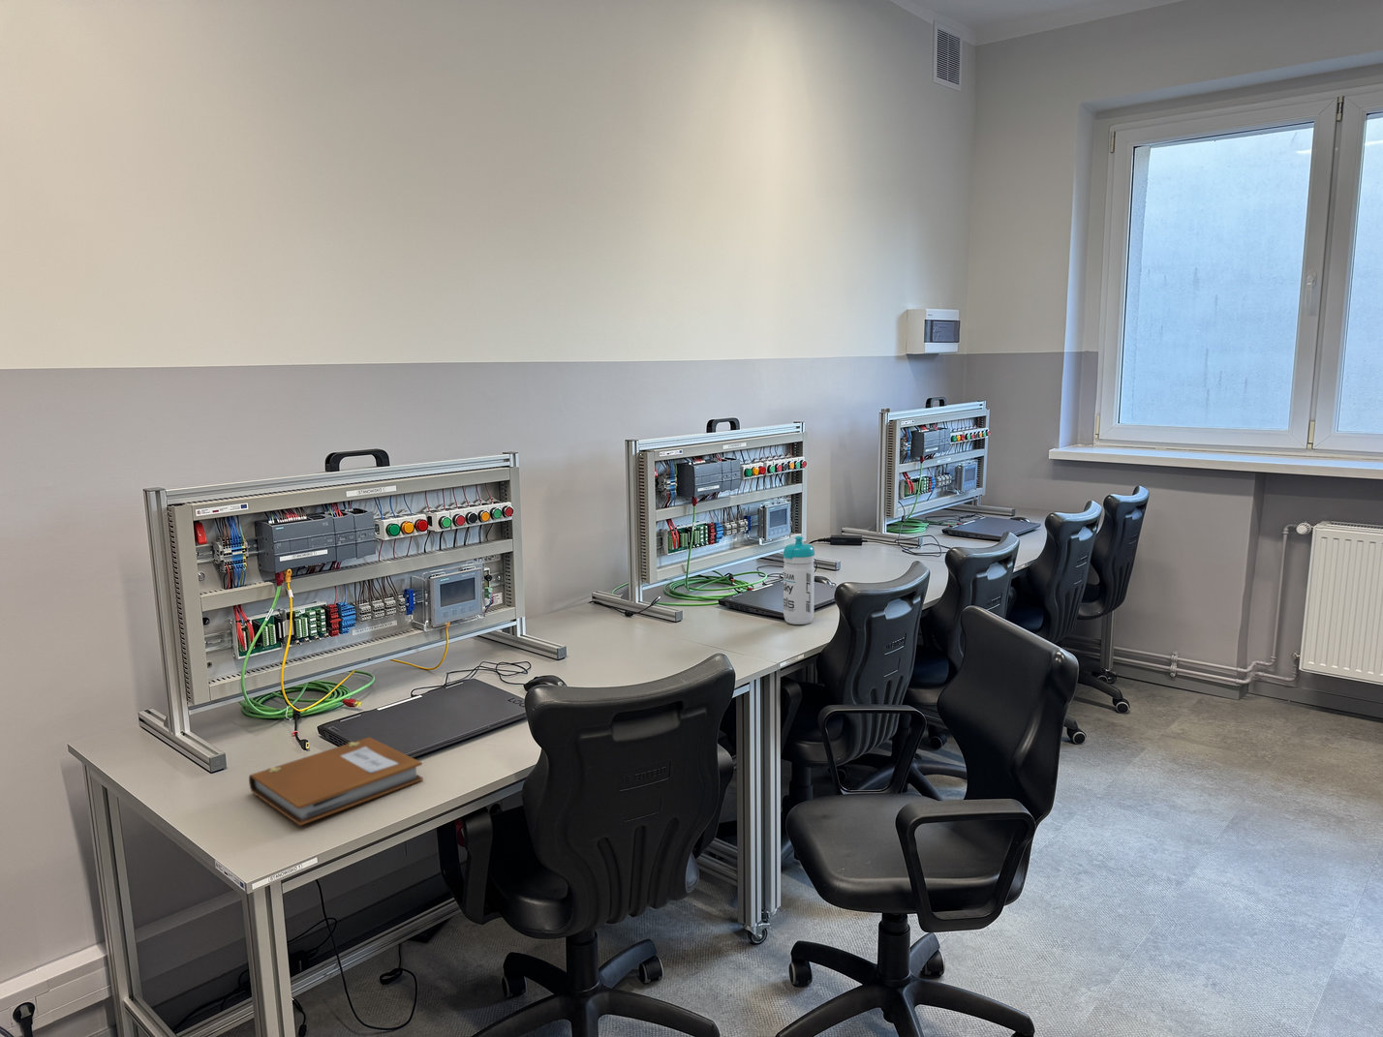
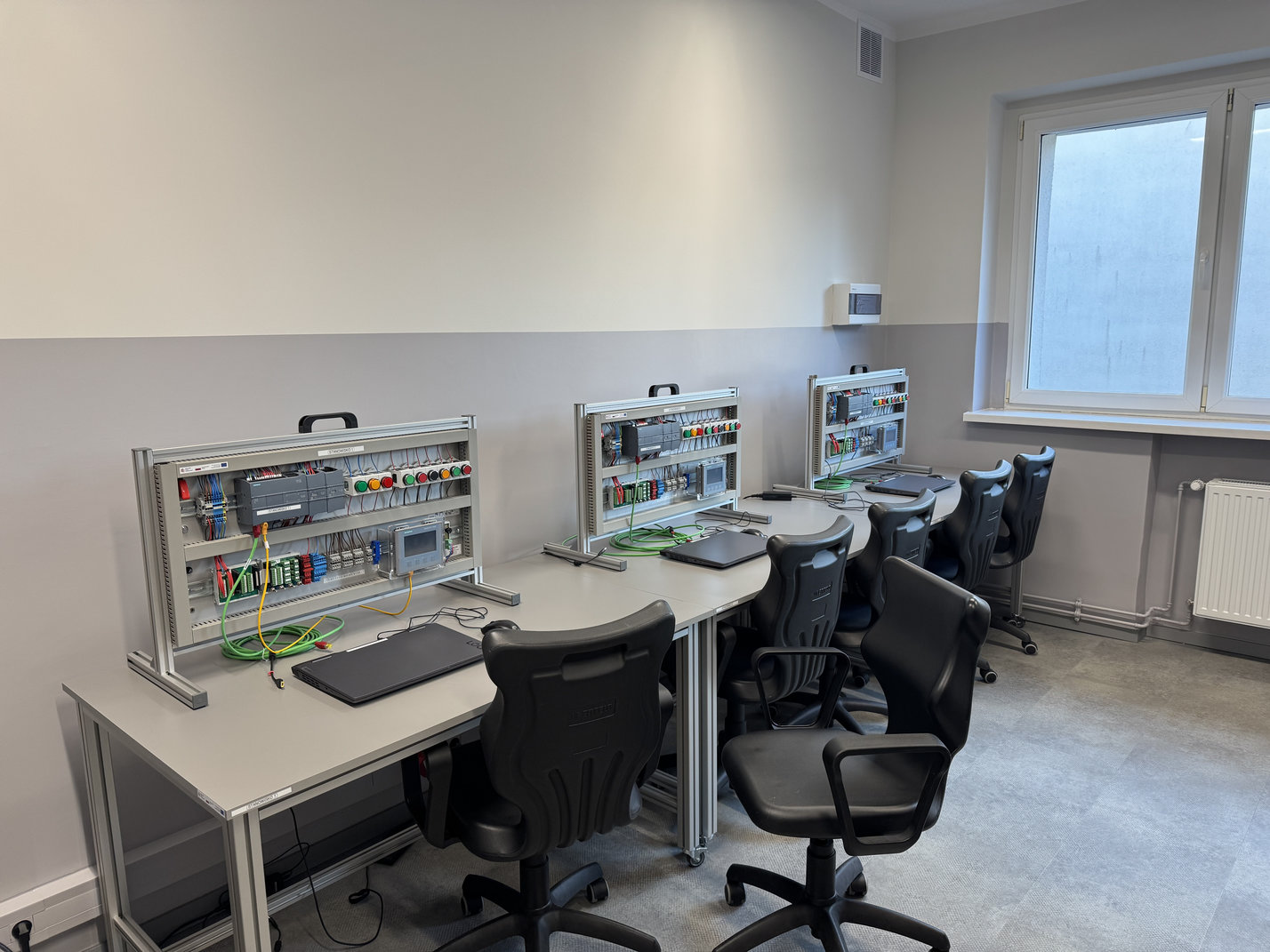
- notebook (339, 774)
- water bottle (798, 580)
